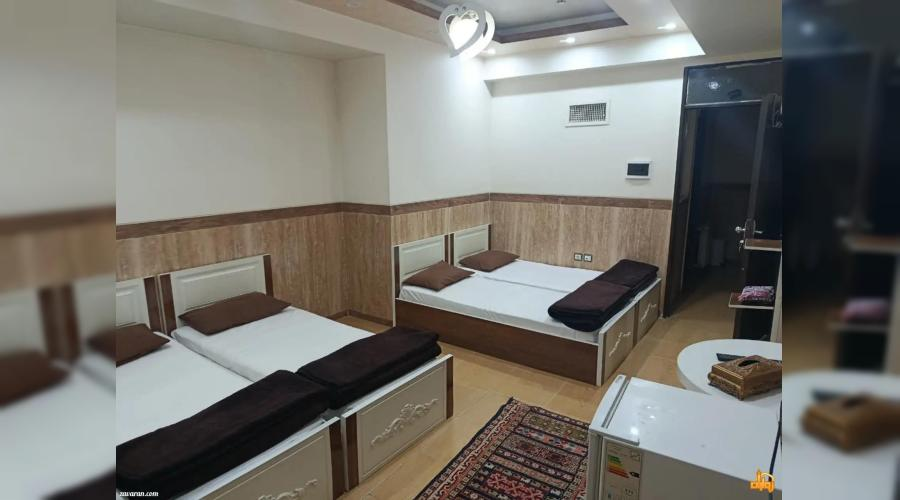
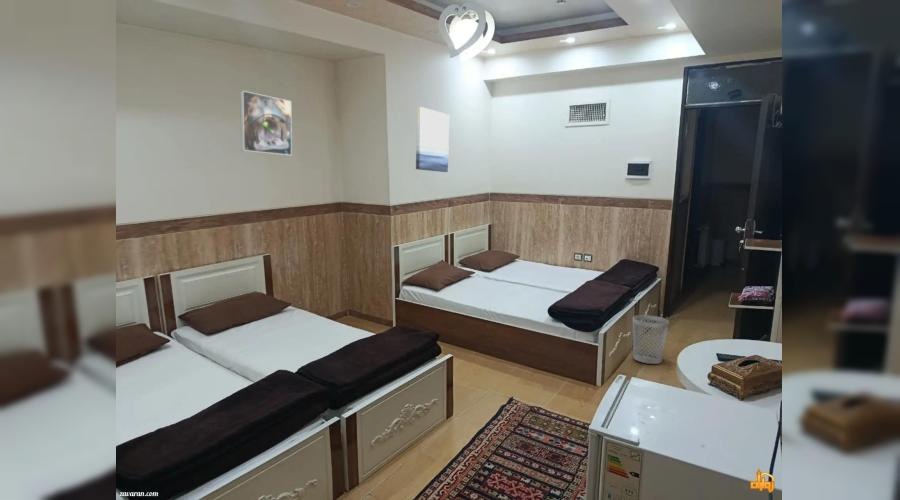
+ wastebasket (649, 339)
+ wall art (433, 141)
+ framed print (267, 124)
